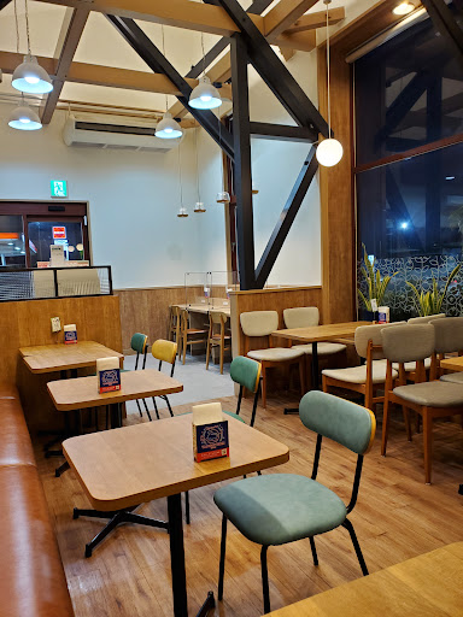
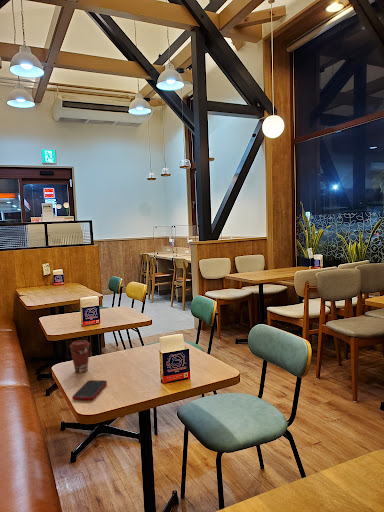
+ coffee cup (80, 356)
+ cell phone (90, 389)
